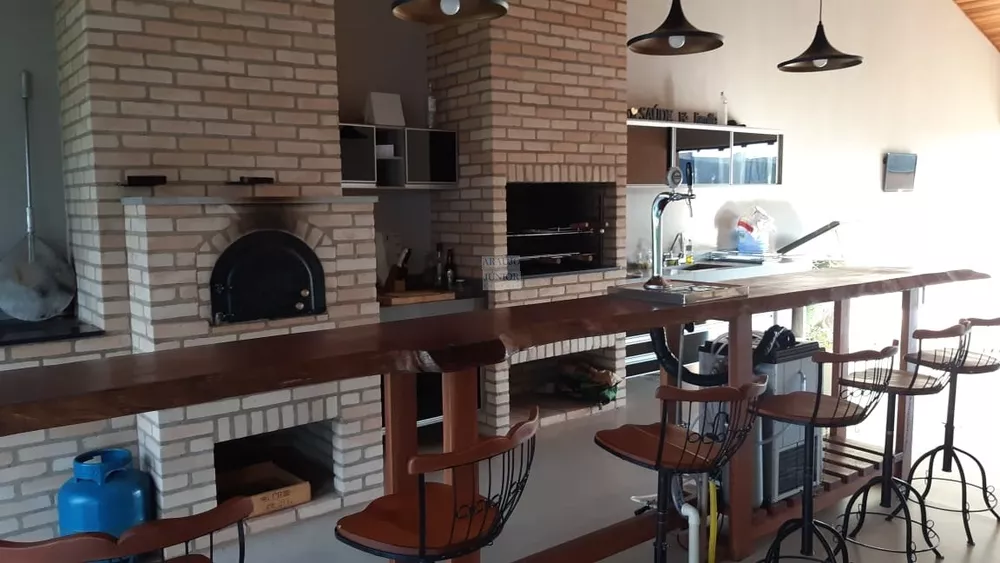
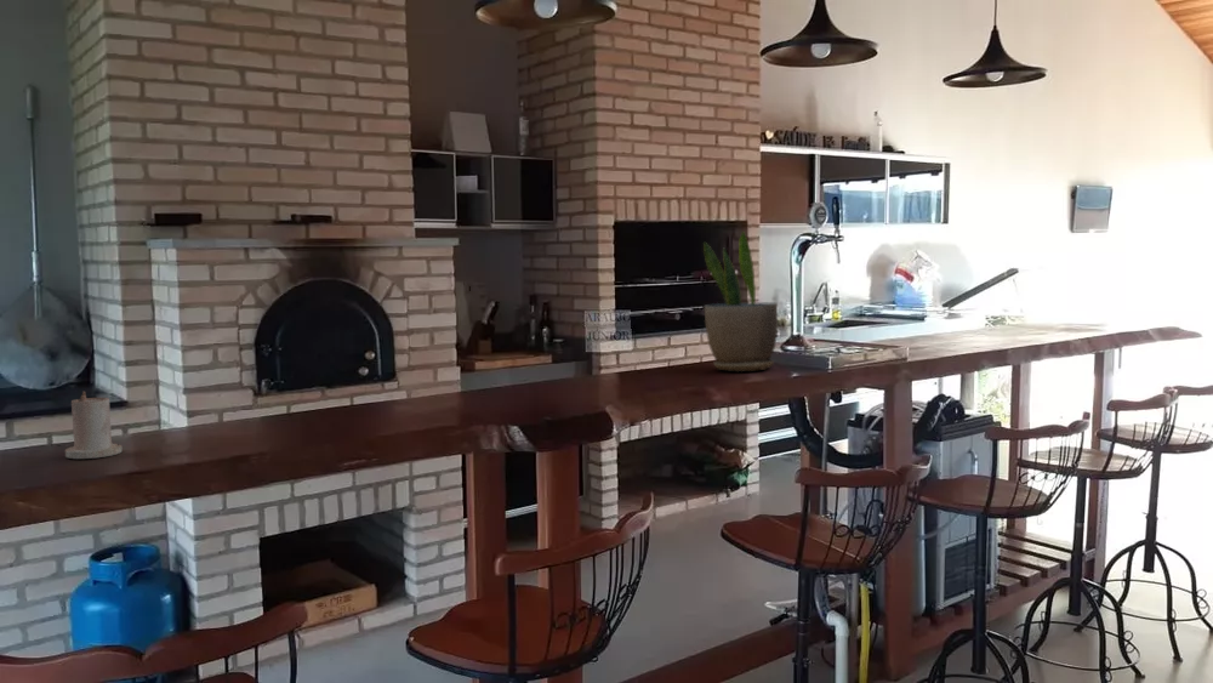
+ candle (92, 422)
+ potted plant (740, 301)
